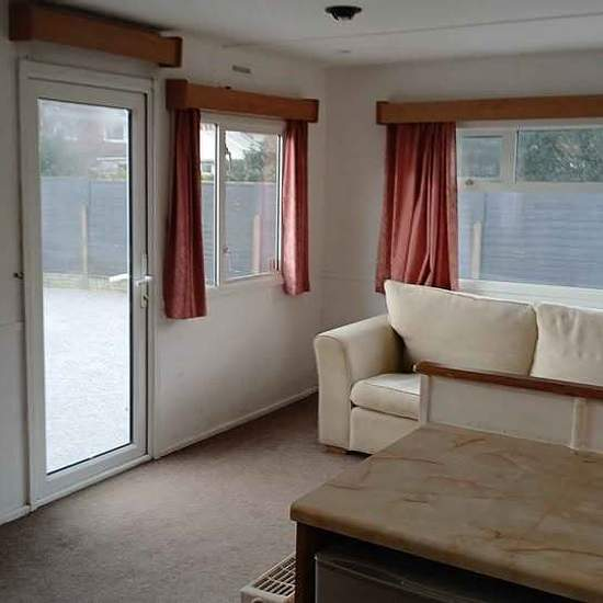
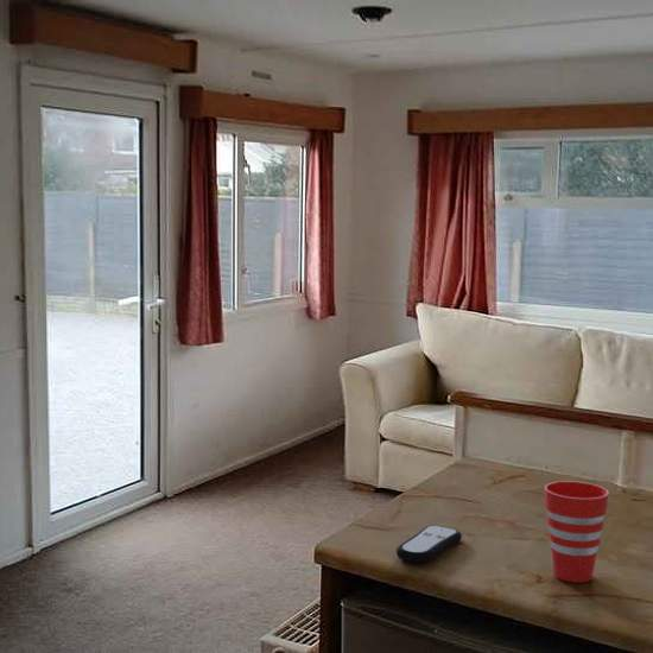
+ remote control (427, 543)
+ cup (575, 532)
